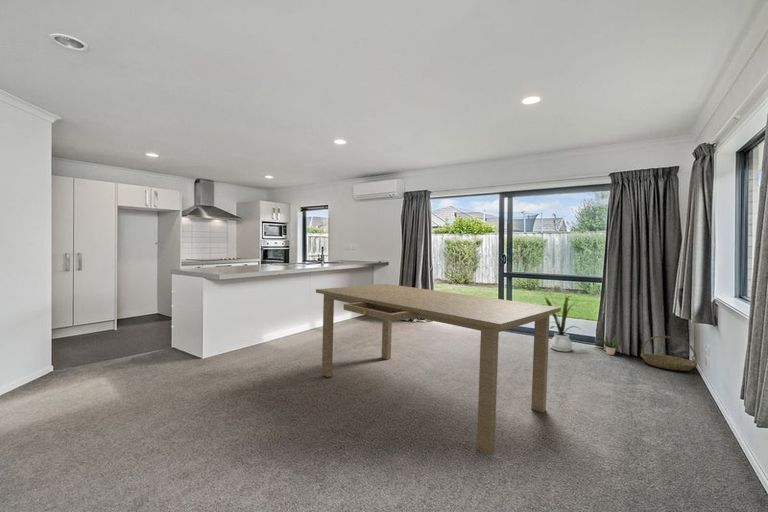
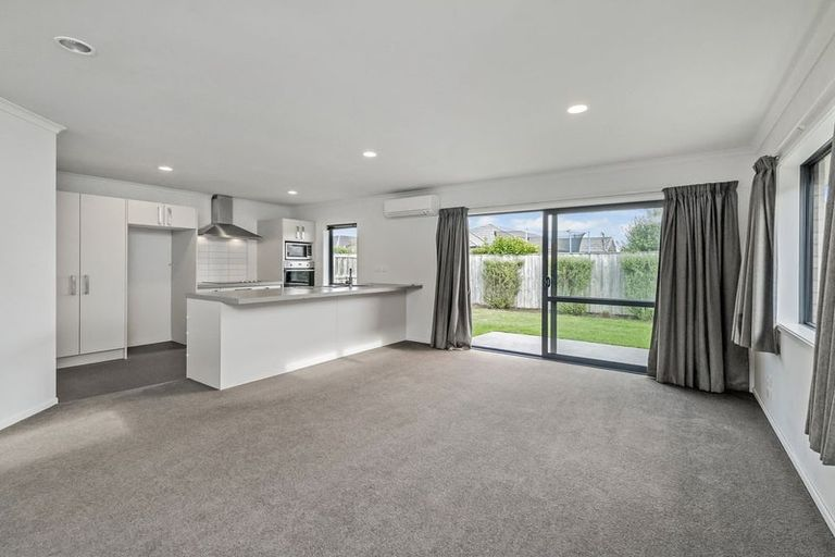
- potted plant (610, 342)
- dining table (390, 346)
- house plant (559, 318)
- basket (666, 355)
